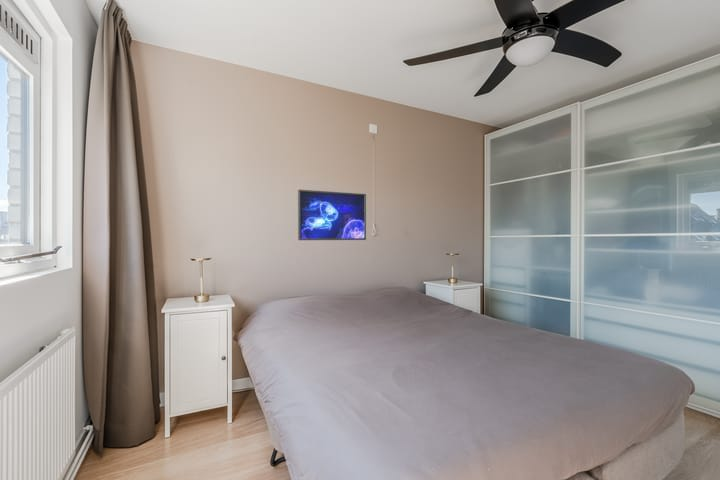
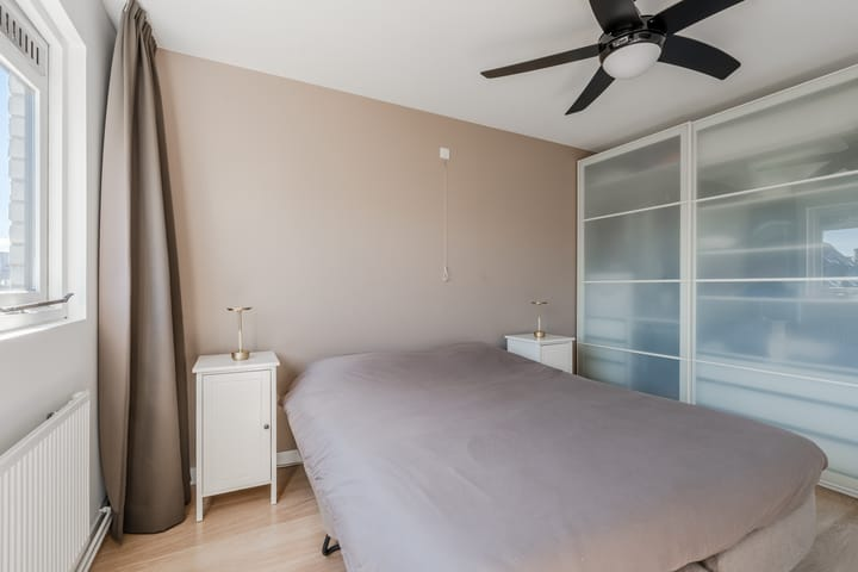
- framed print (333, 216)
